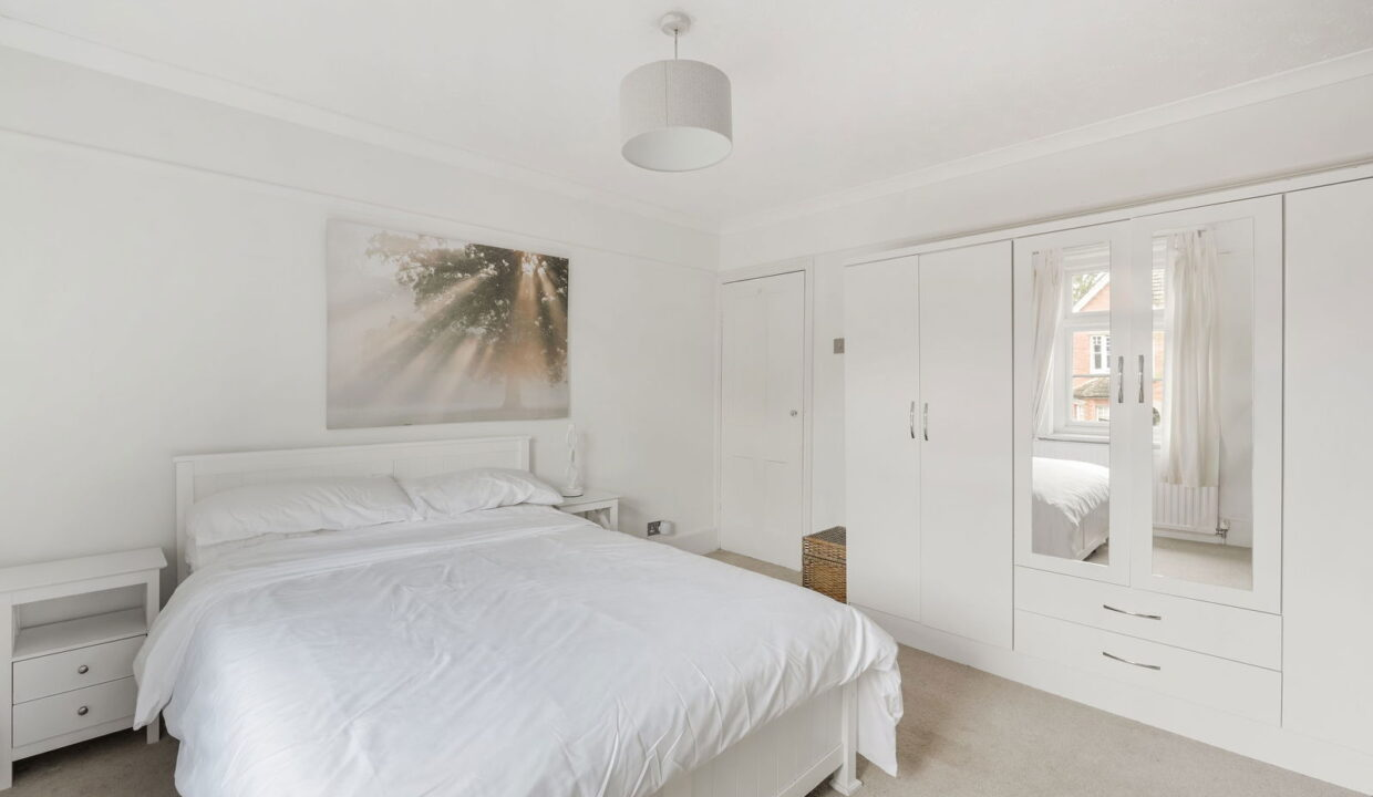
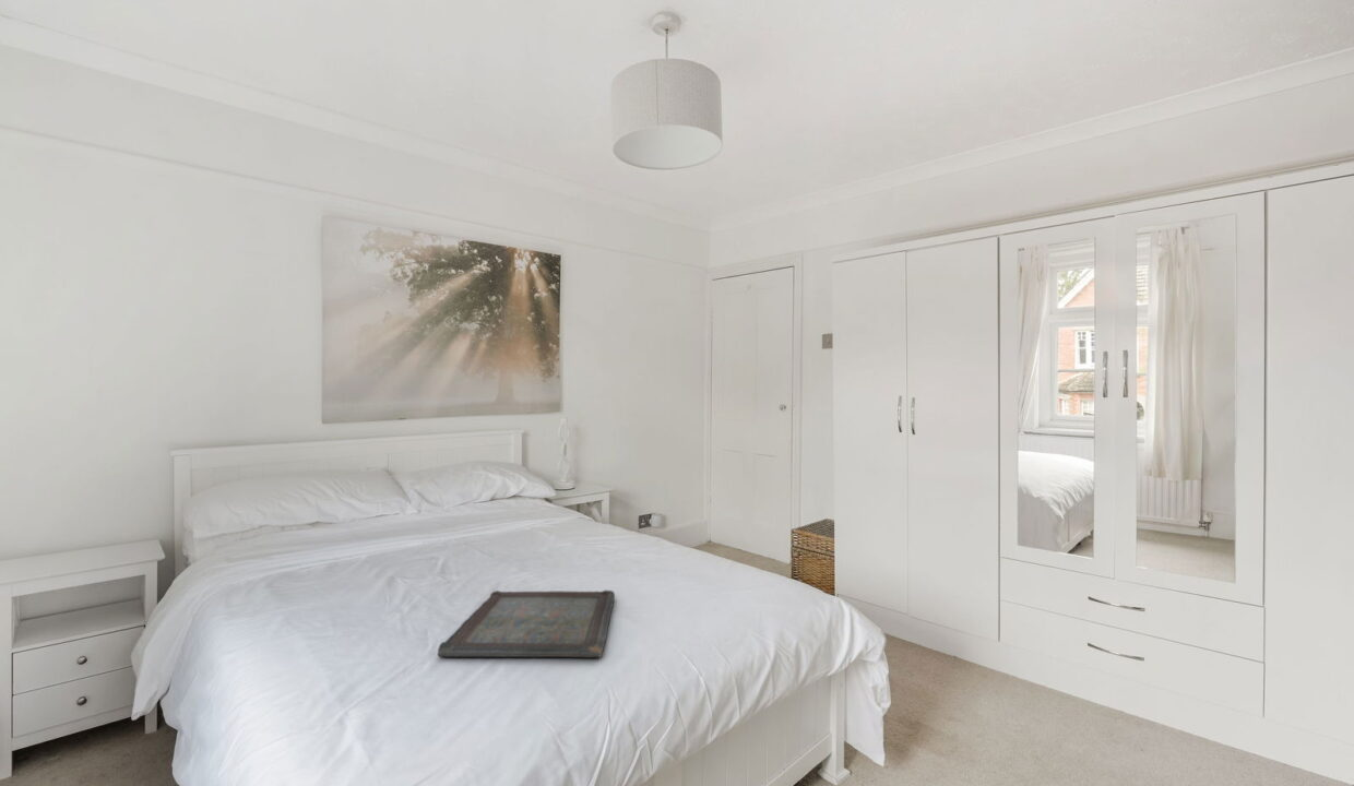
+ serving tray (539, 619)
